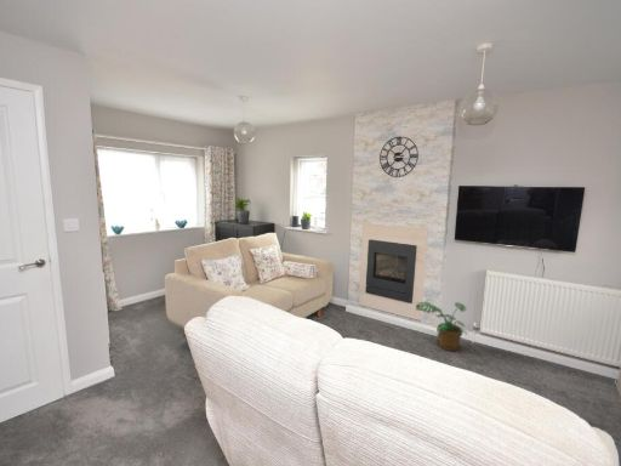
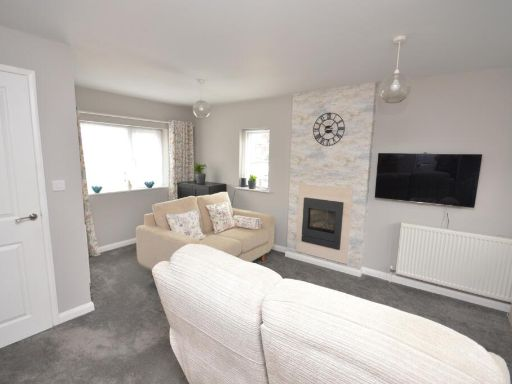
- potted plant (443, 323)
